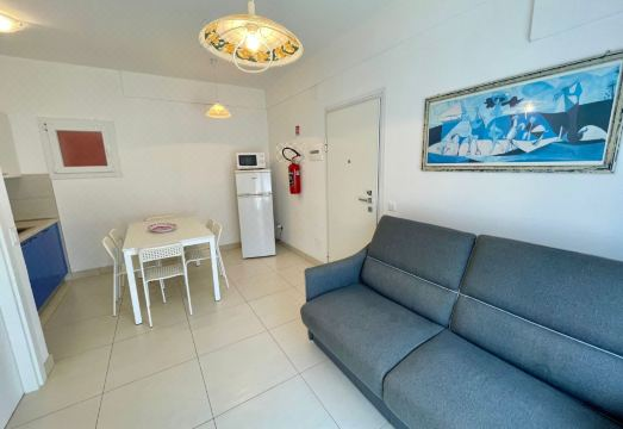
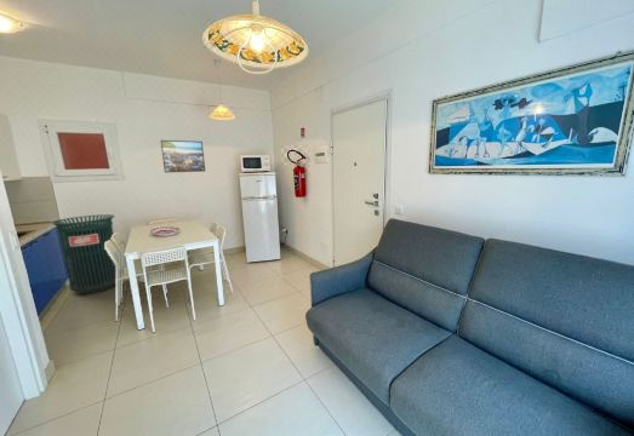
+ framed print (183, 156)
+ trash can (91, 253)
